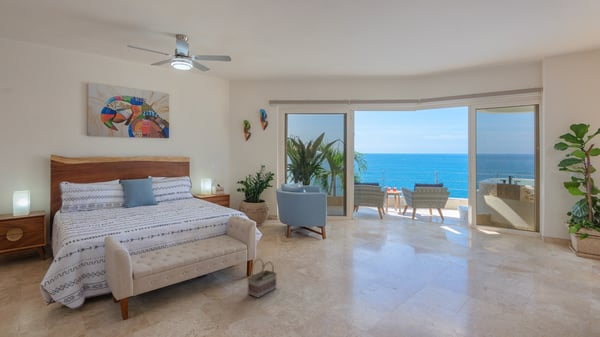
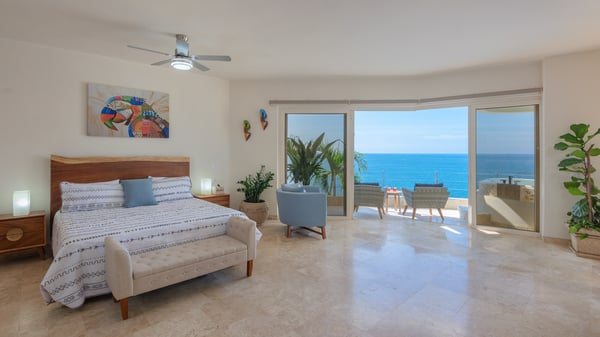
- basket (262, 275)
